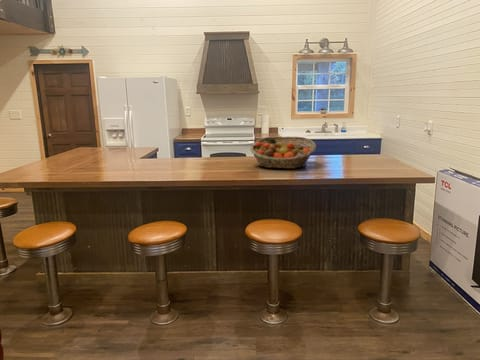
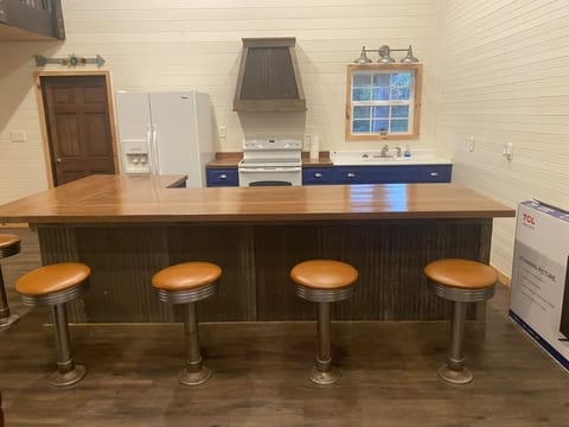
- fruit basket (282, 151)
